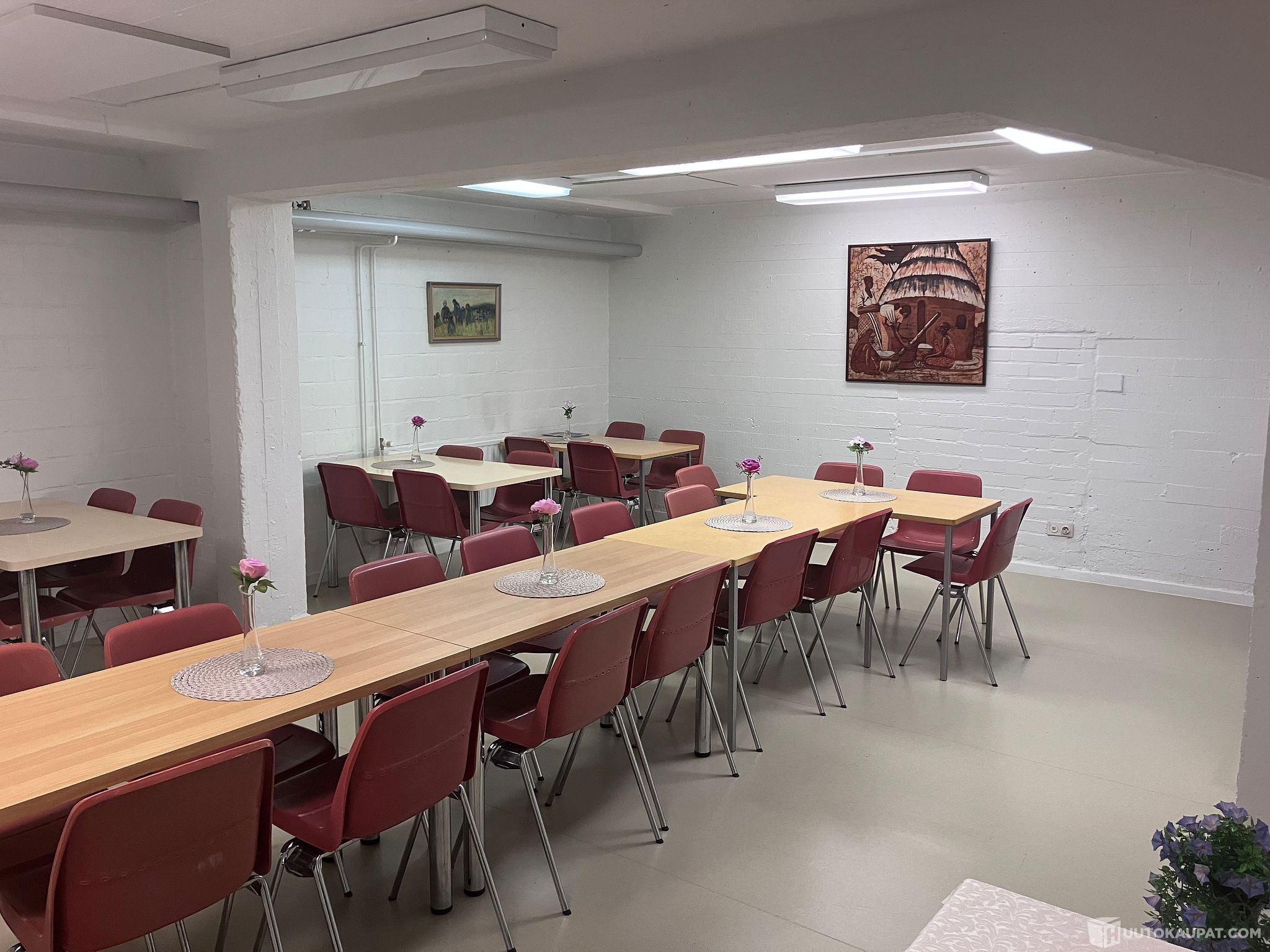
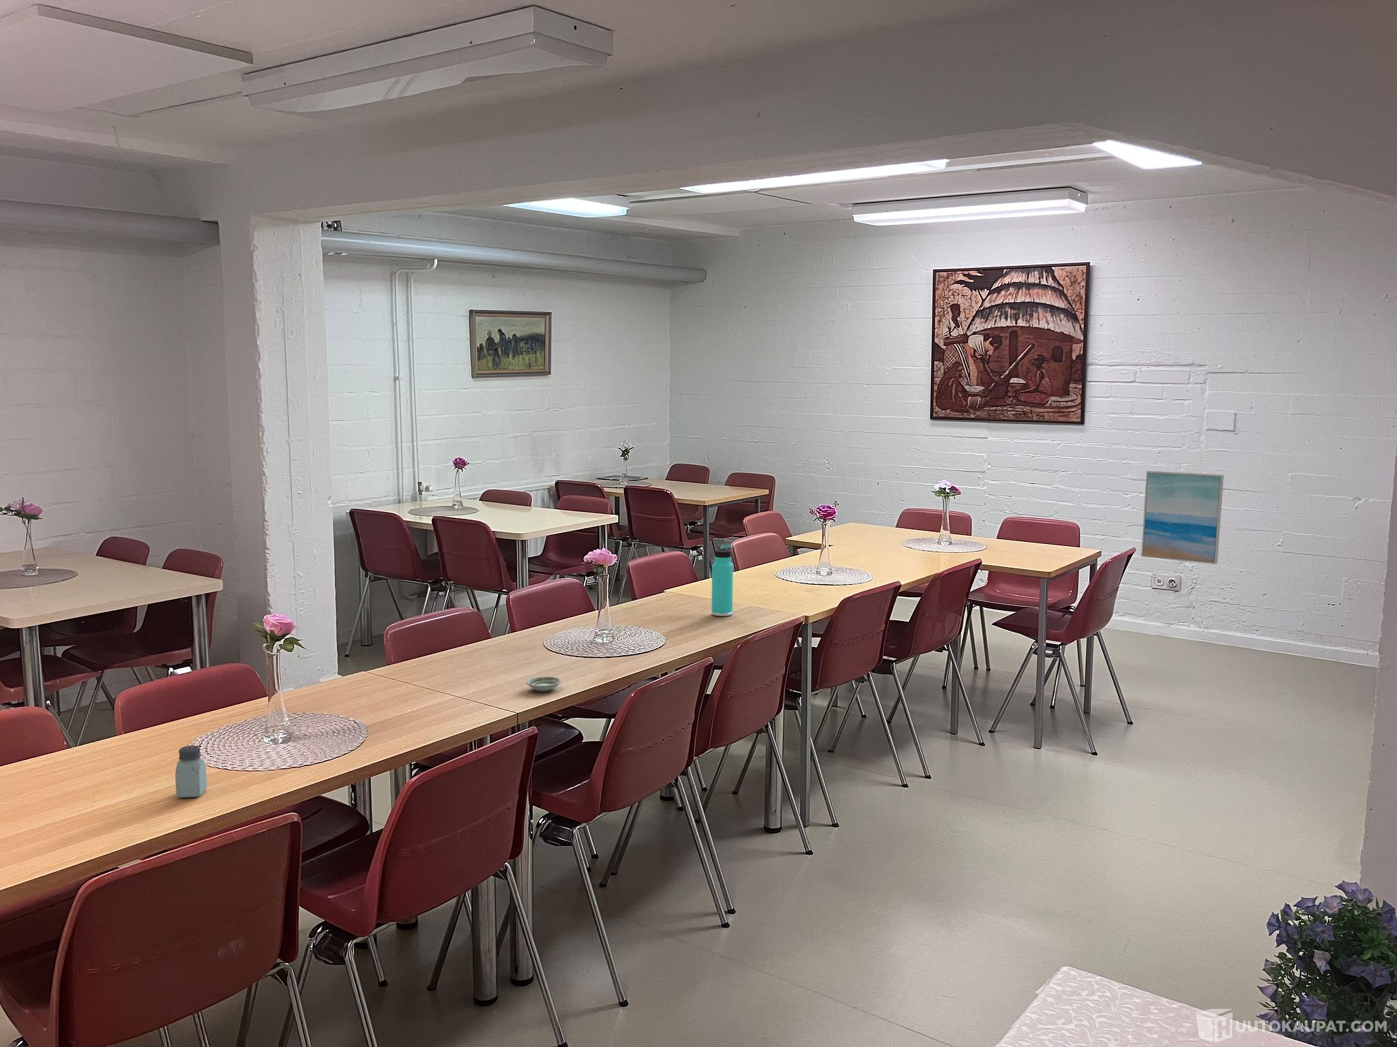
+ wall art (1181, 517)
+ saltshaker (190, 770)
+ saucer (543, 684)
+ thermos bottle (723, 580)
